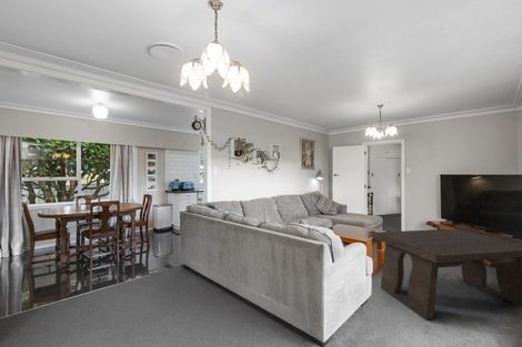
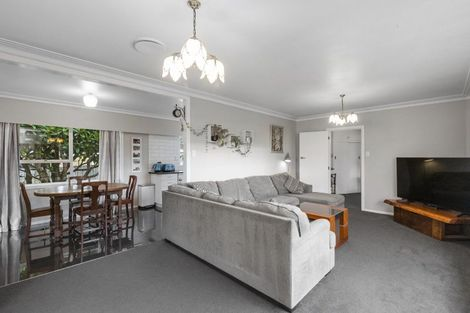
- coffee table (450, 266)
